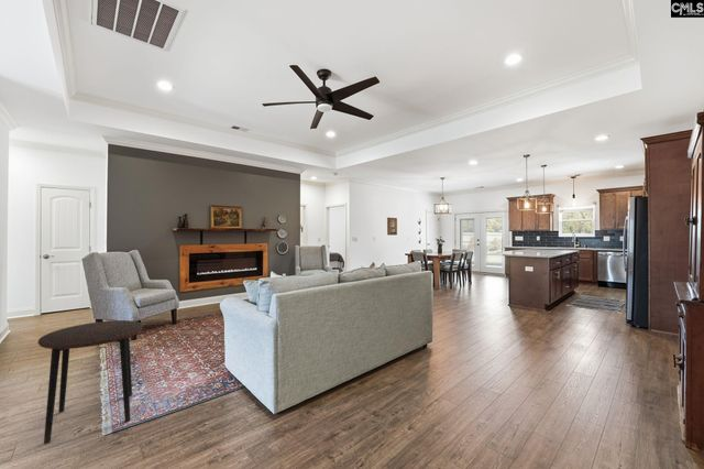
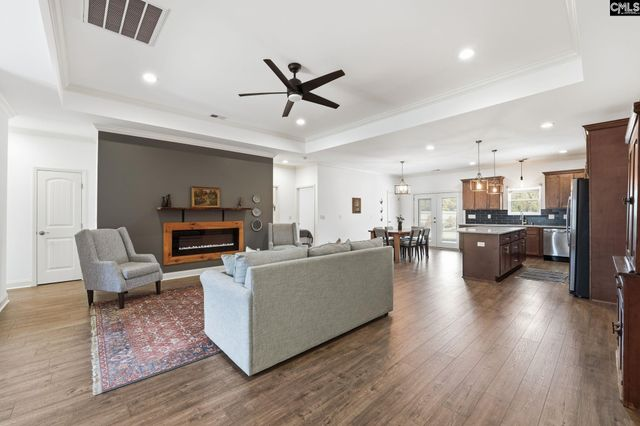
- side table (67, 371)
